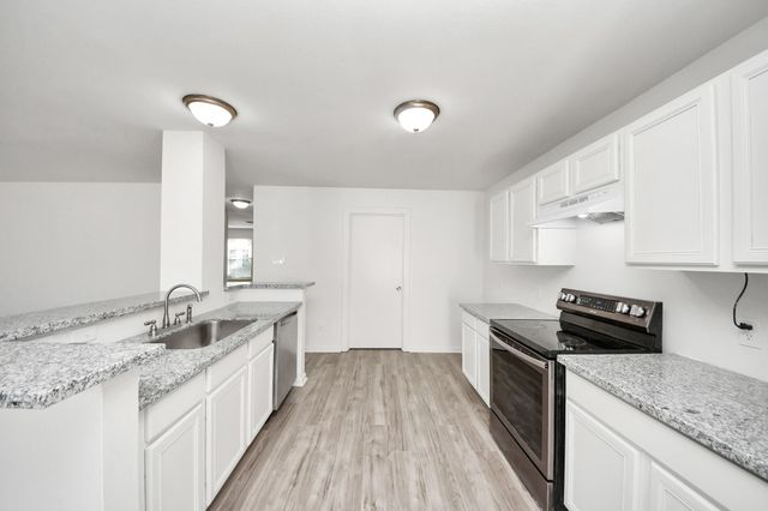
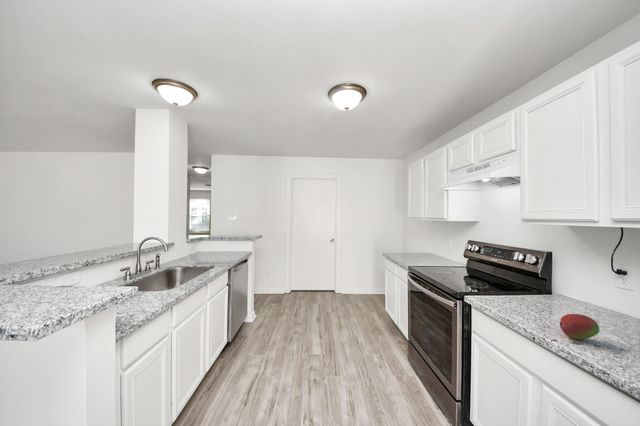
+ fruit (579, 327)
